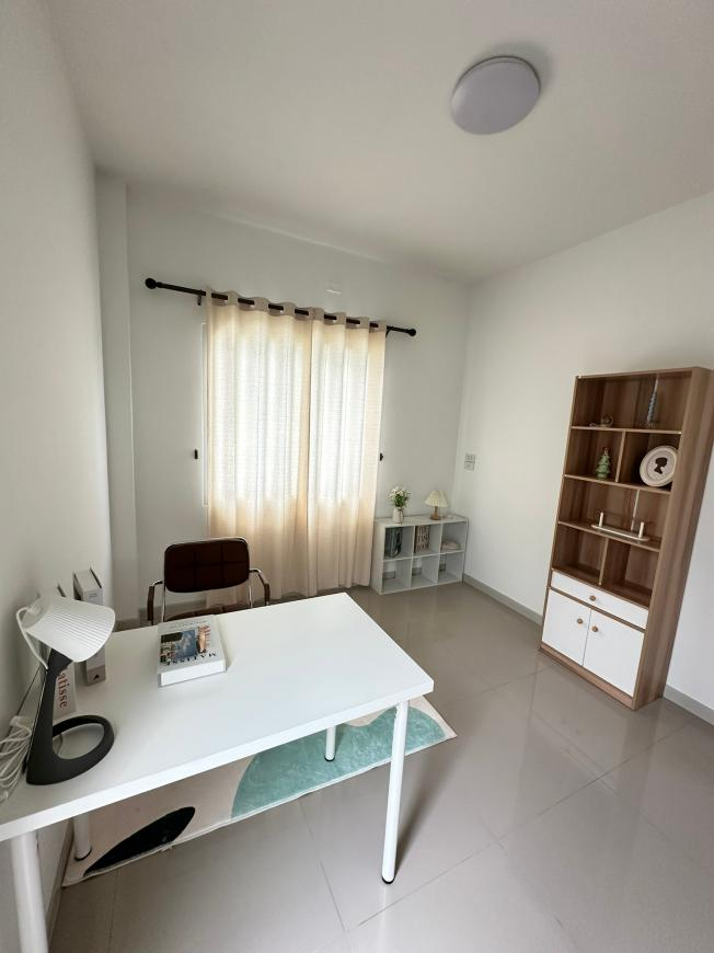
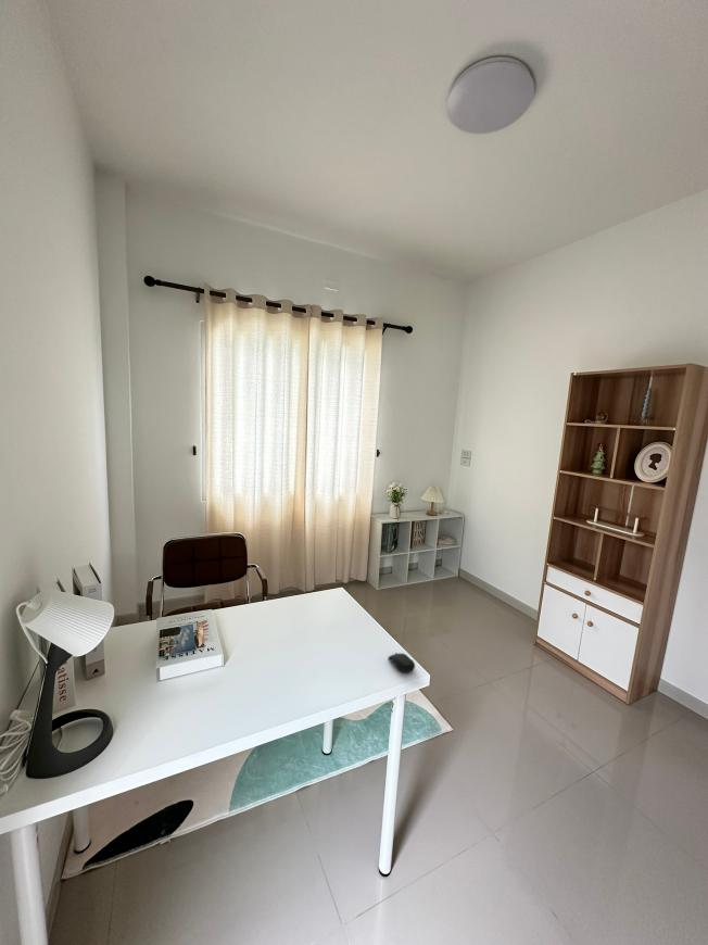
+ computer mouse (401, 660)
